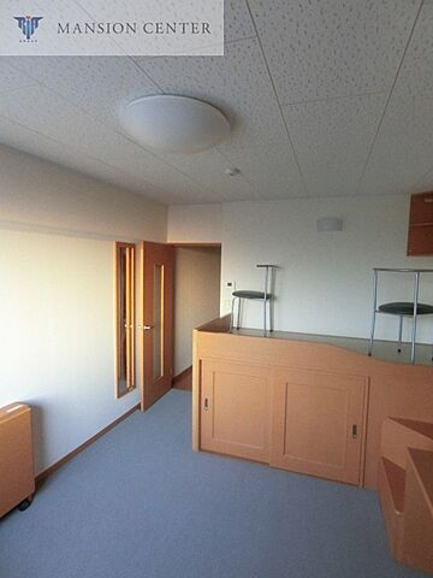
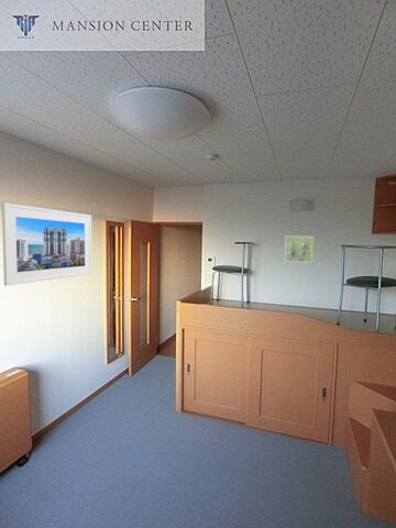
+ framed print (54, 244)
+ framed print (298, 249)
